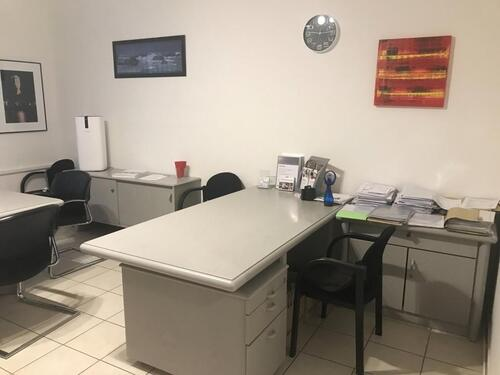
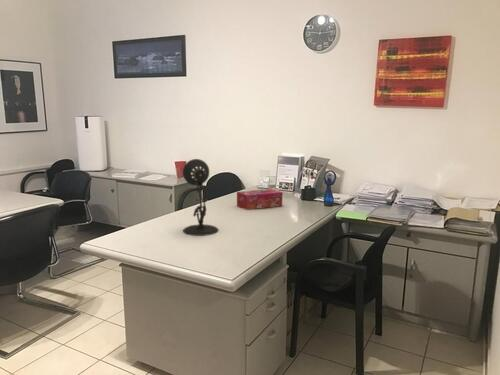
+ desk lamp (200, 196)
+ tissue box (259, 198)
